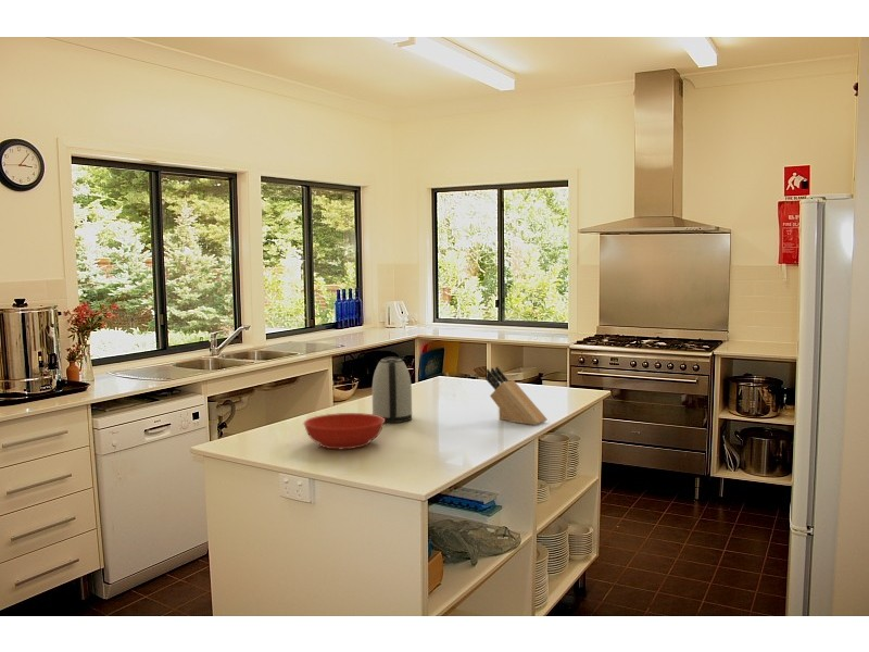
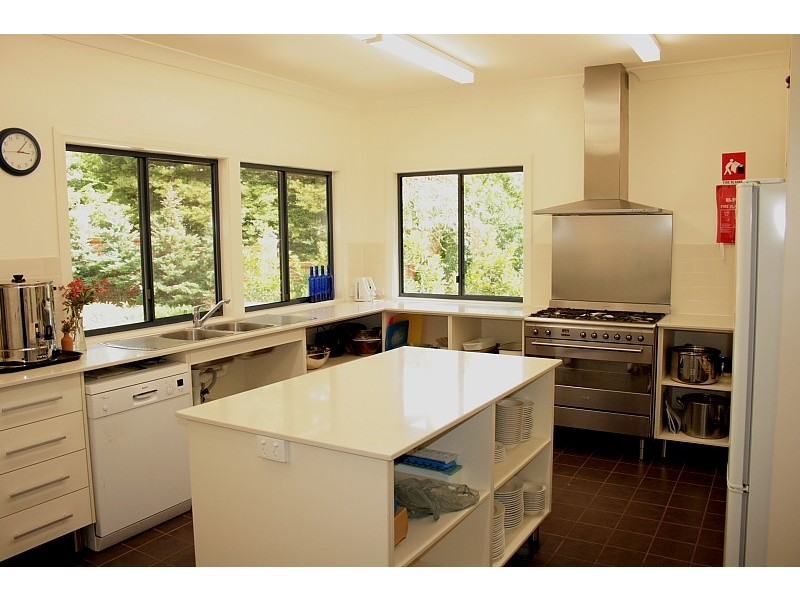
- knife block (514, 394)
- bowl (344, 431)
- kettle (391, 389)
